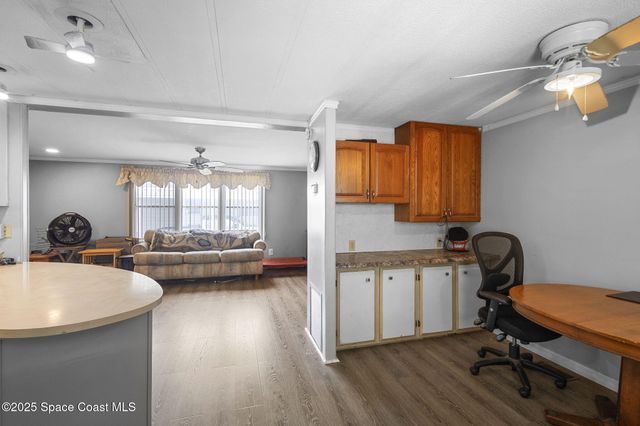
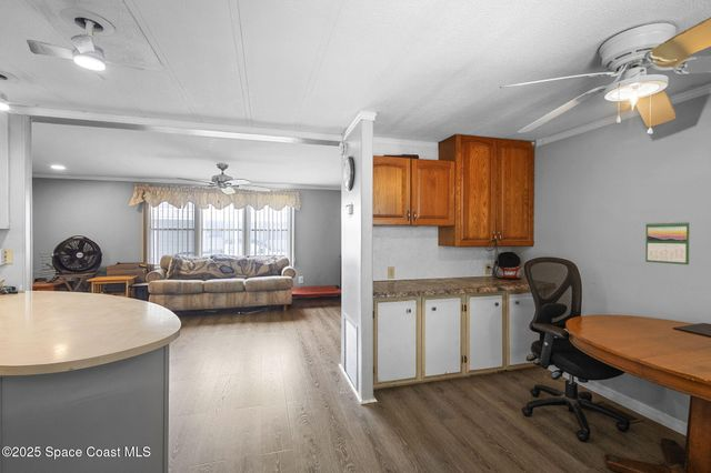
+ calendar (665, 242)
